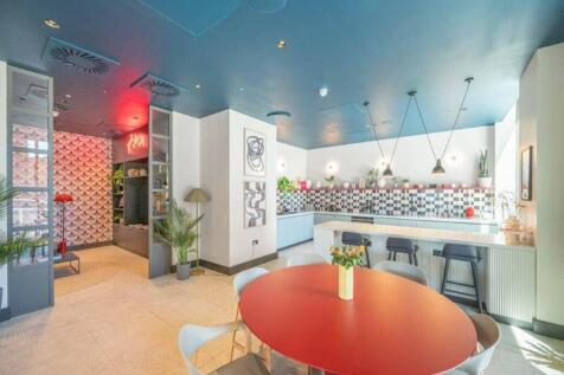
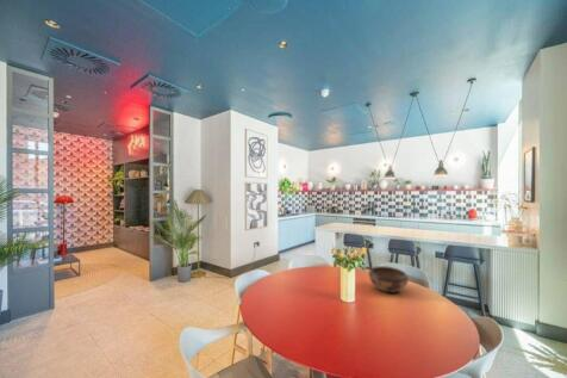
+ decorative bowl (387, 280)
